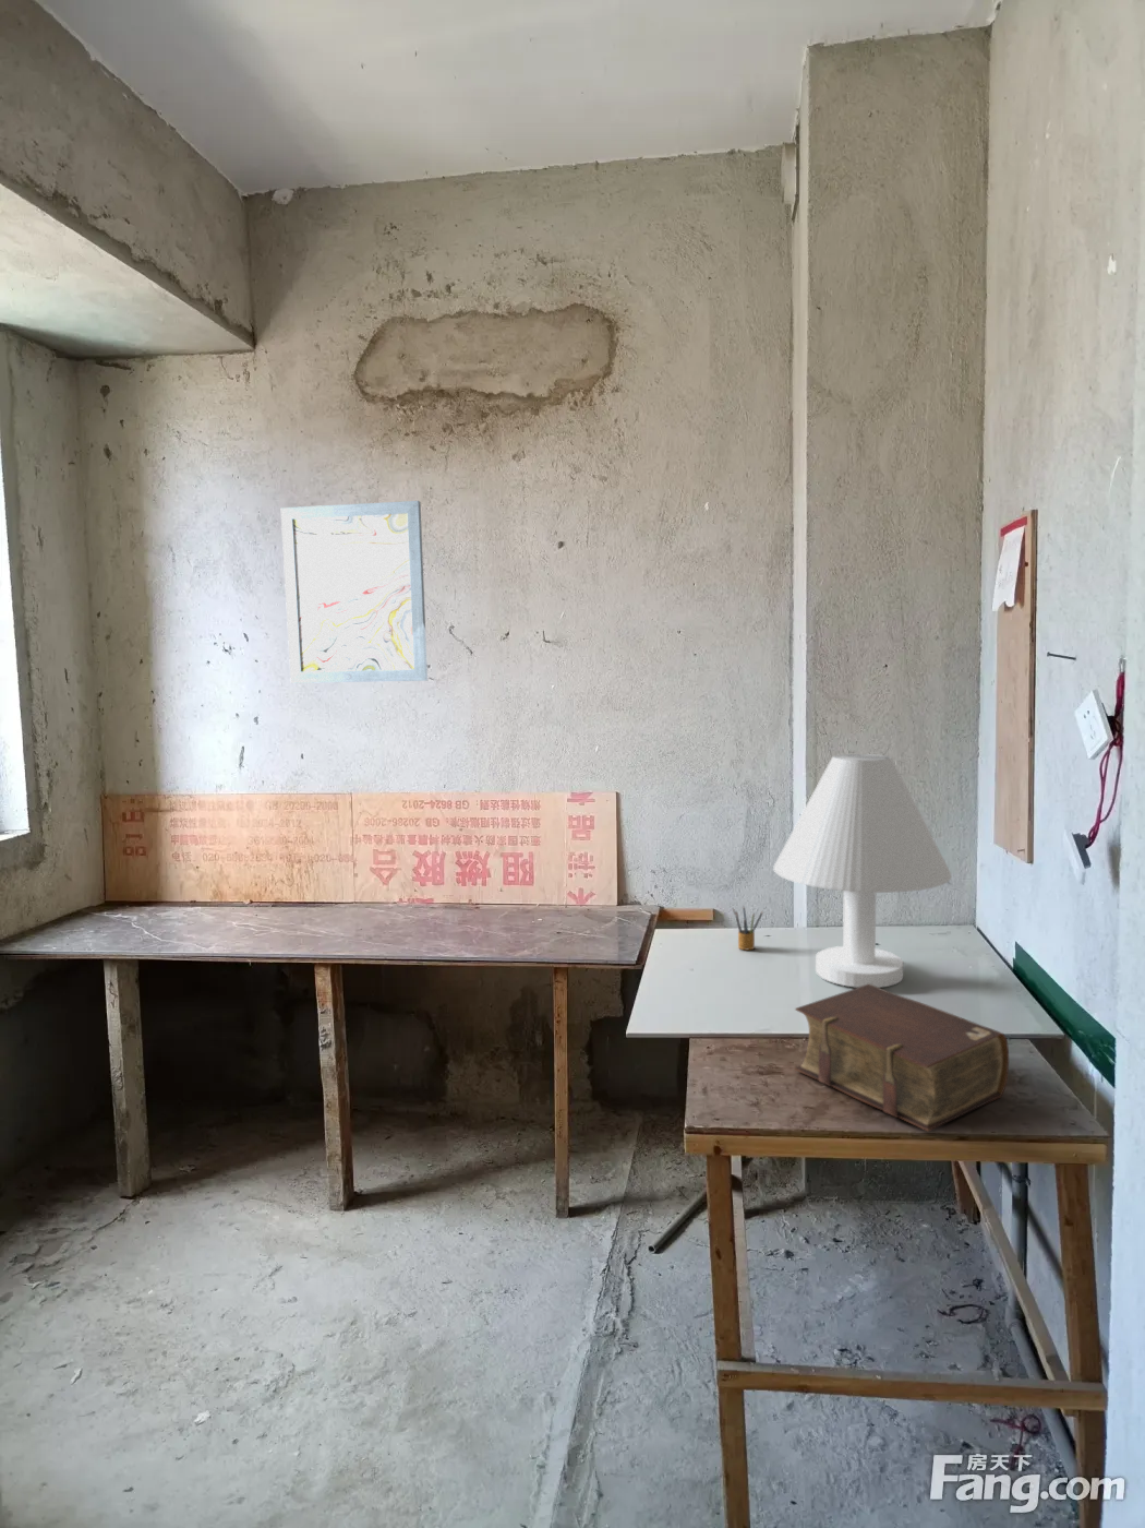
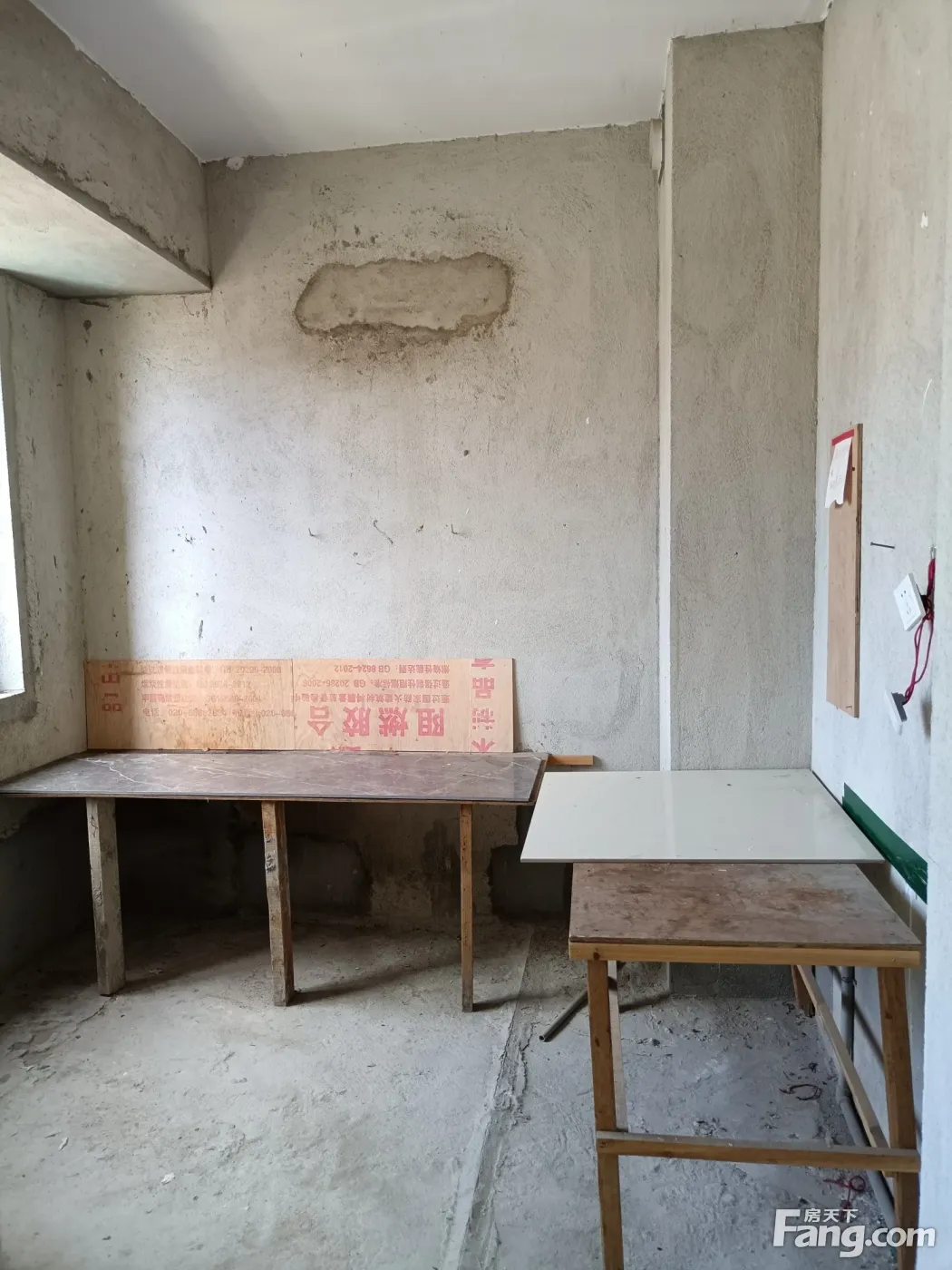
- bible (897, 1049)
- table lamp (859, 865)
- wall art (354, 593)
- pencil box (747, 928)
